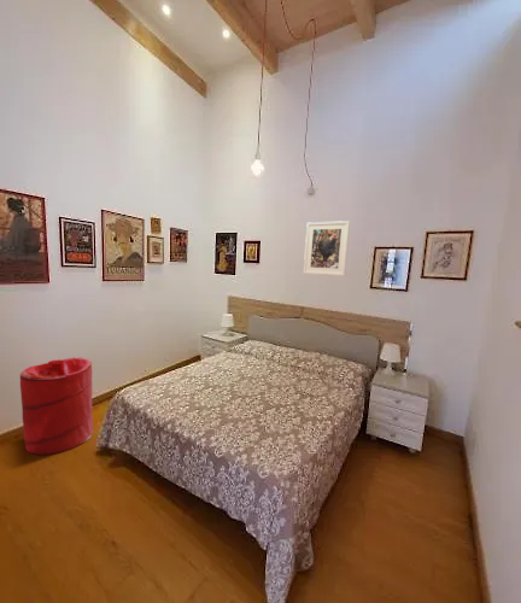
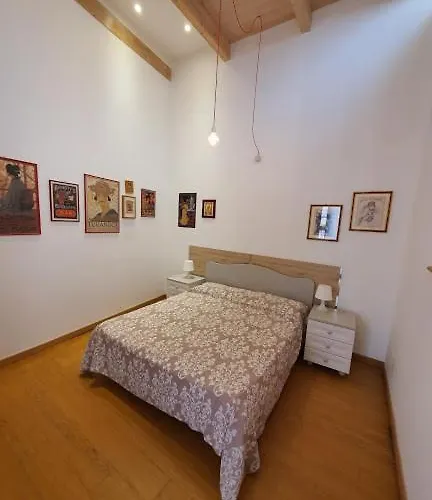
- laundry hamper (59, 400)
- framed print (324, 248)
